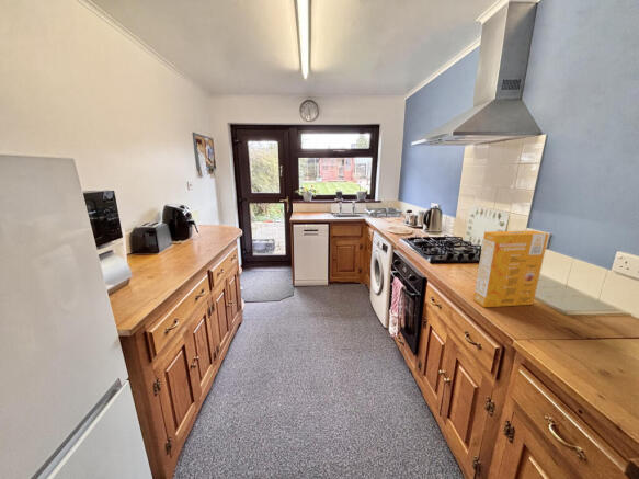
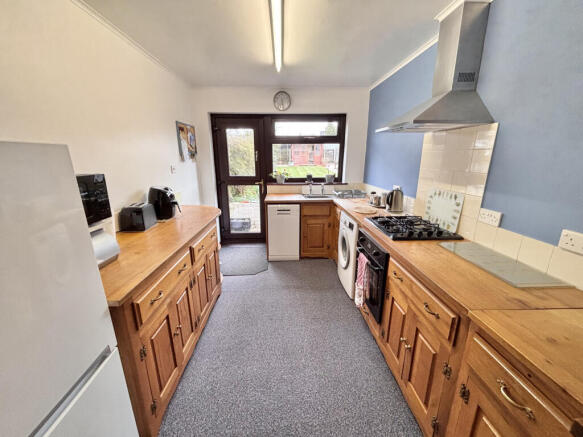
- cereal box (509, 269)
